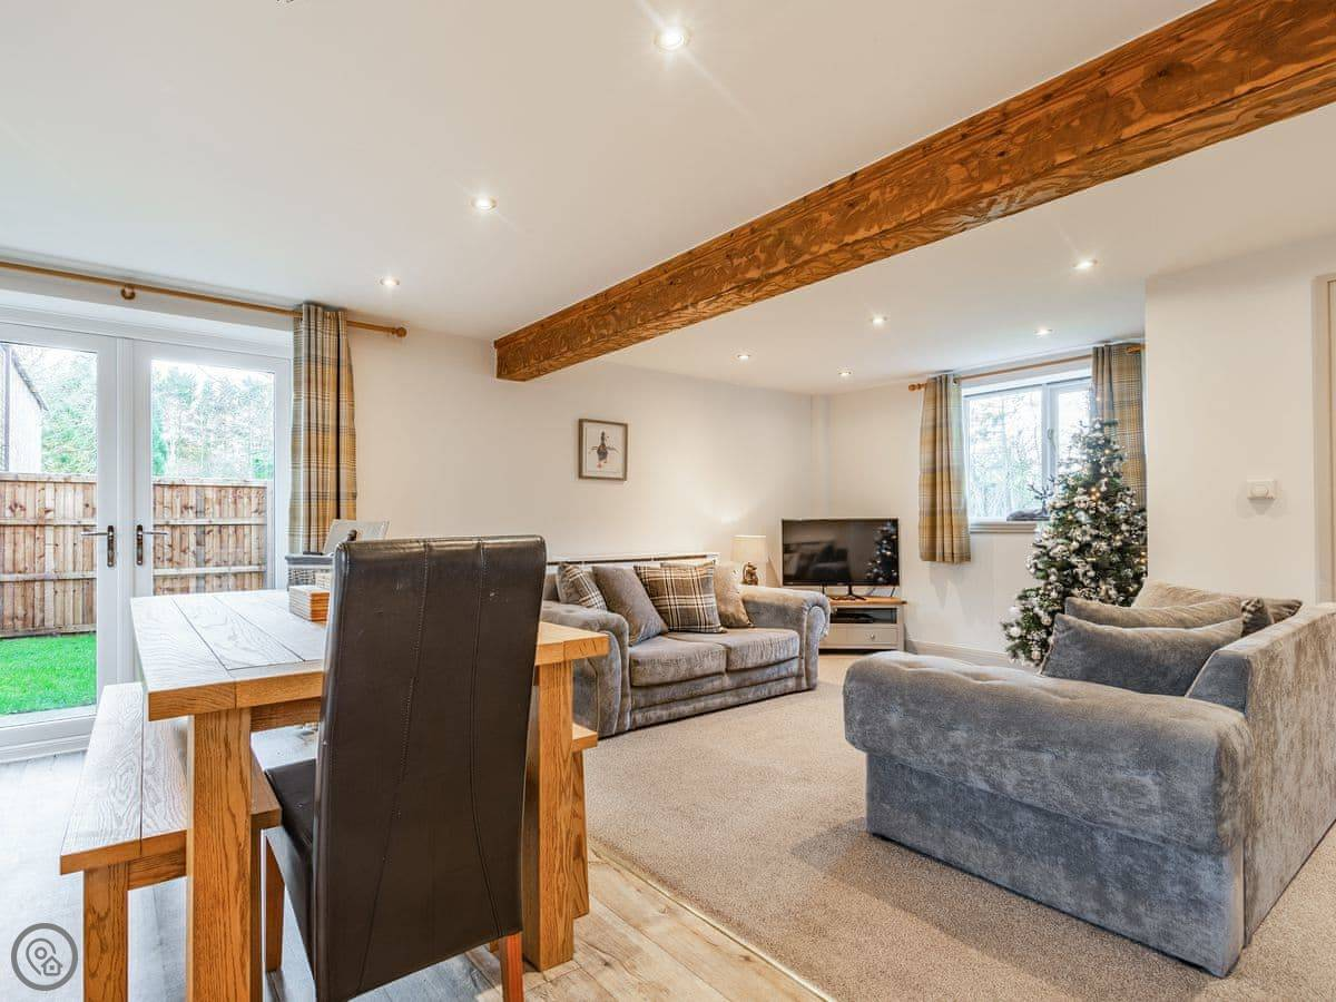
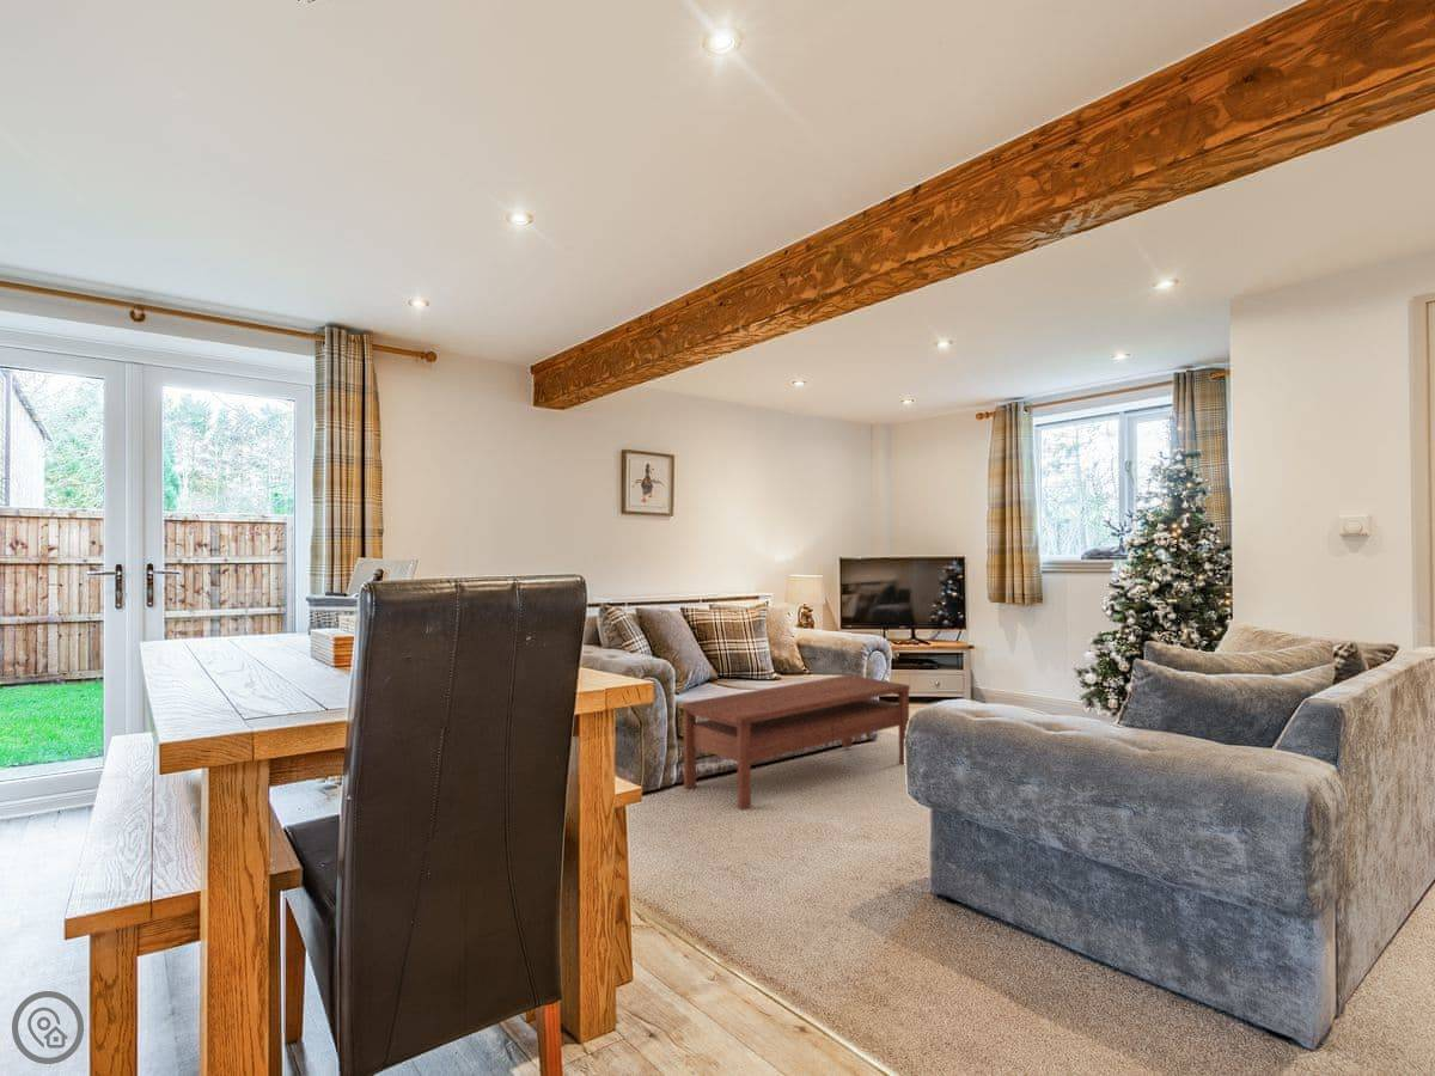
+ coffee table (801, 733)
